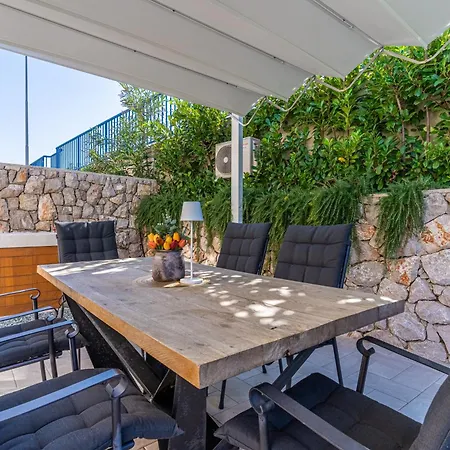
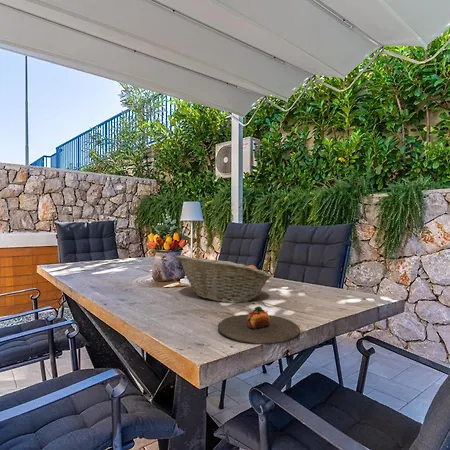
+ plate (258, 317)
+ fruit basket (222, 274)
